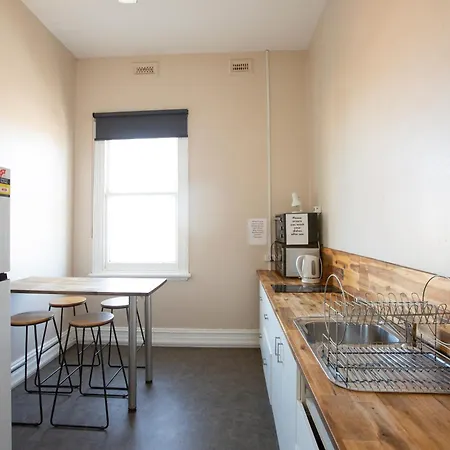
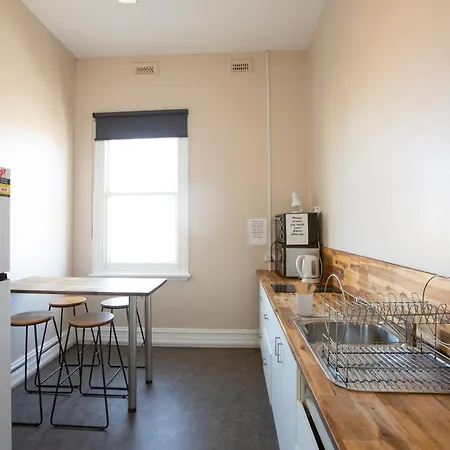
+ utensil holder (303, 297)
